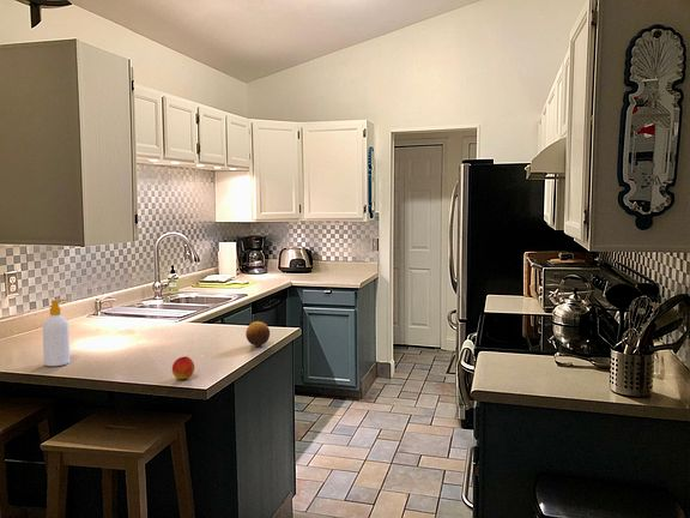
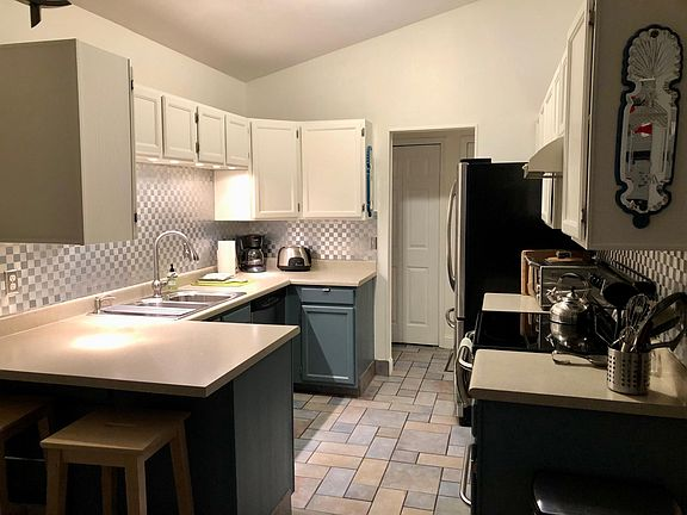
- soap bottle (56, 331)
- fruit (258, 333)
- peach (183, 367)
